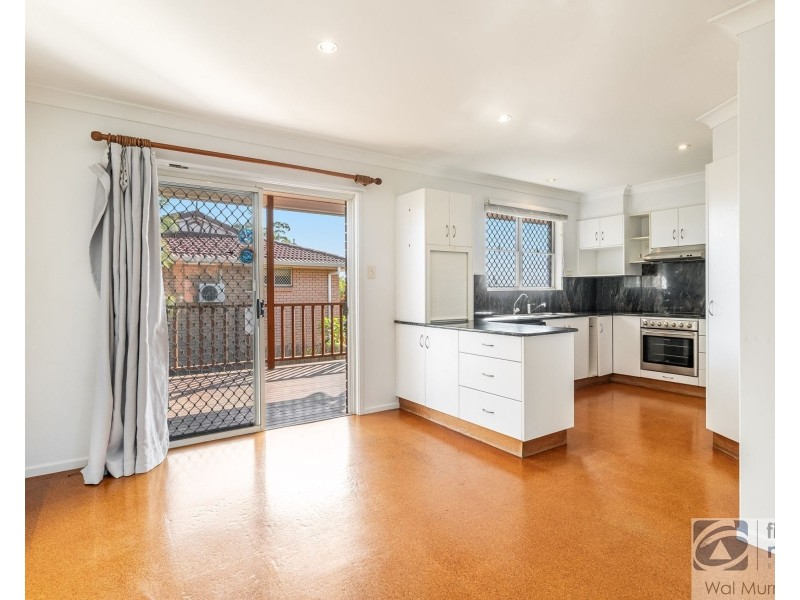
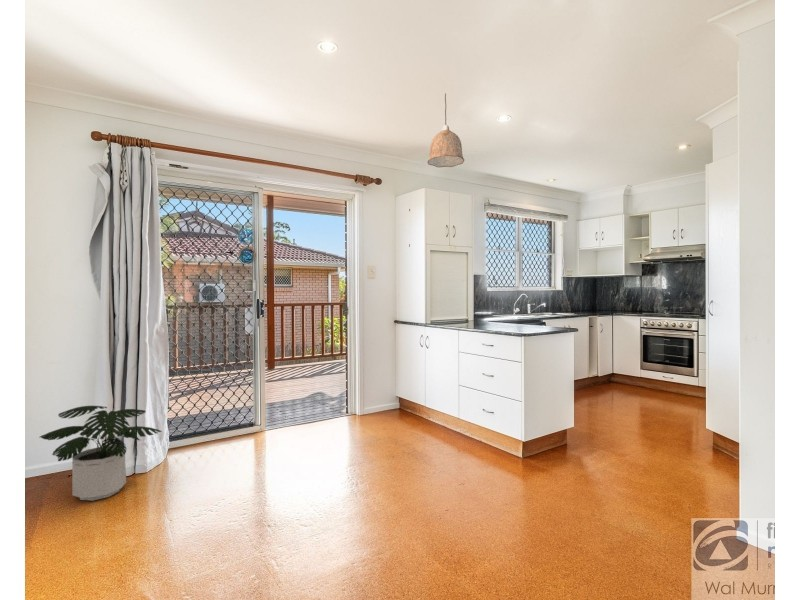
+ potted plant (102, 451)
+ pendant lamp (445, 127)
